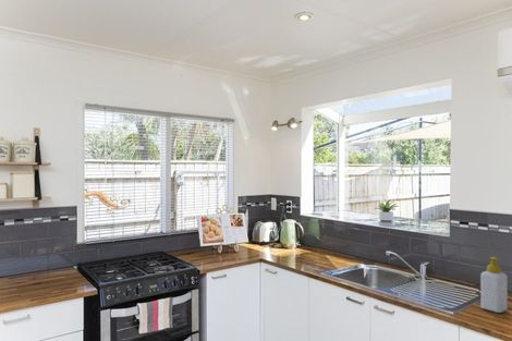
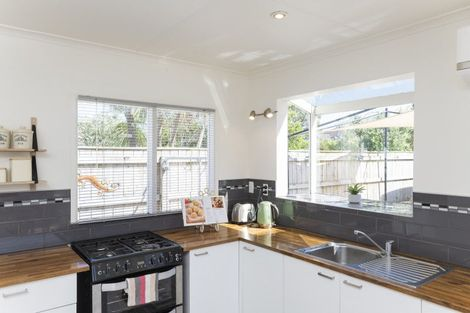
- soap bottle (493, 283)
